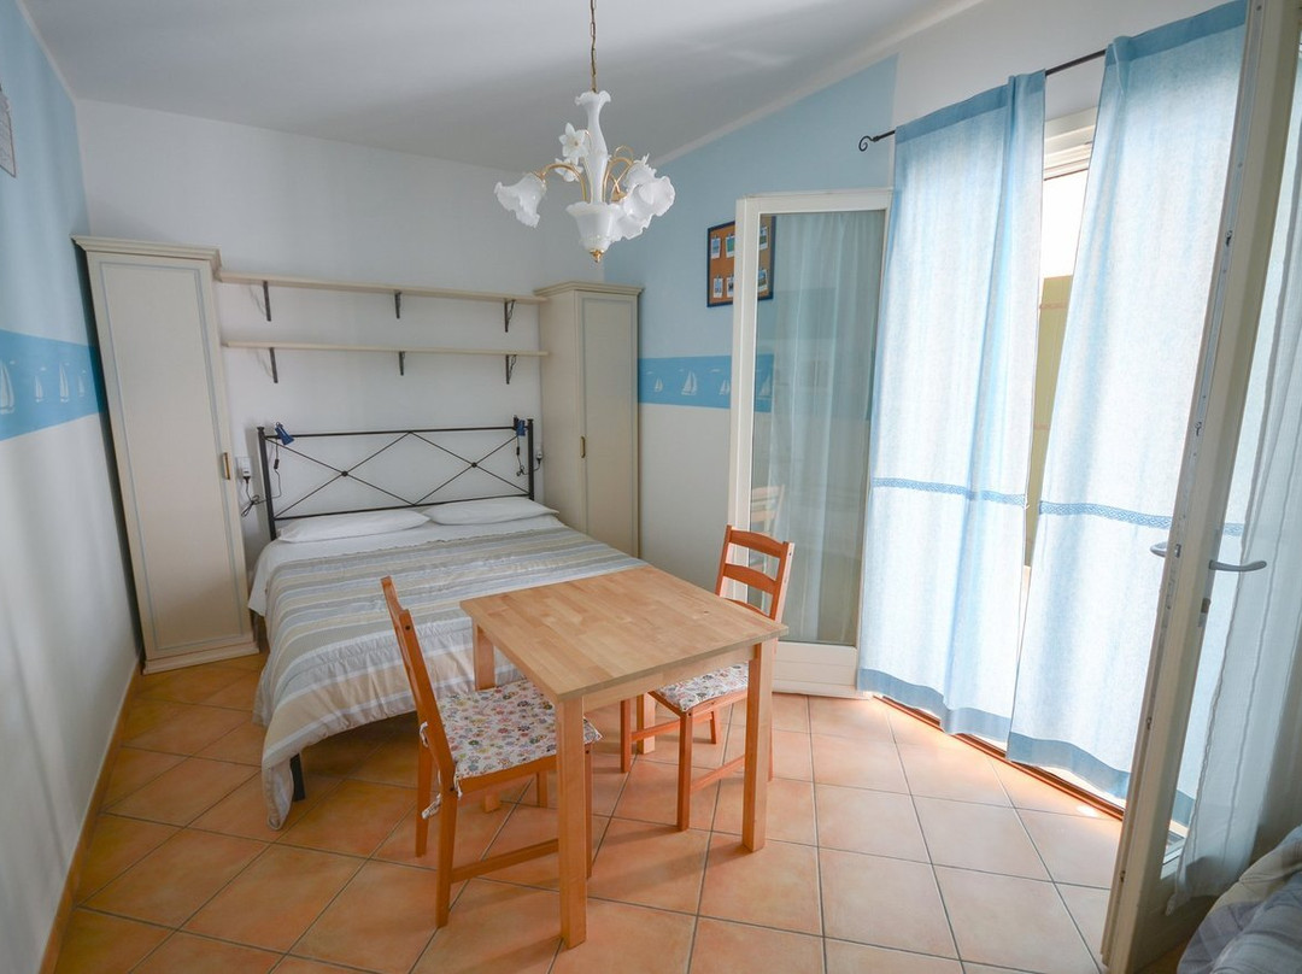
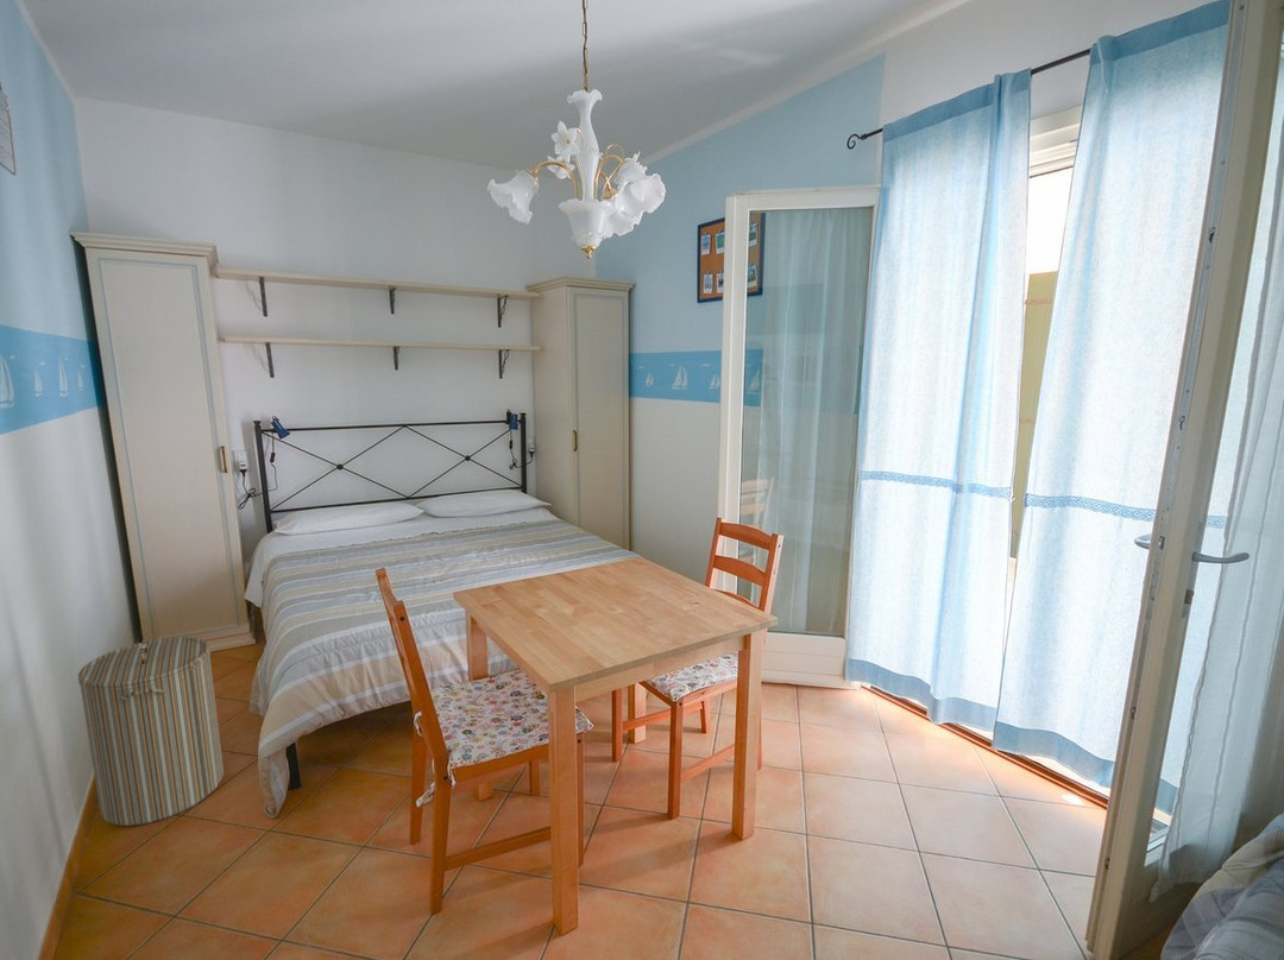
+ laundry hamper (155, 715)
